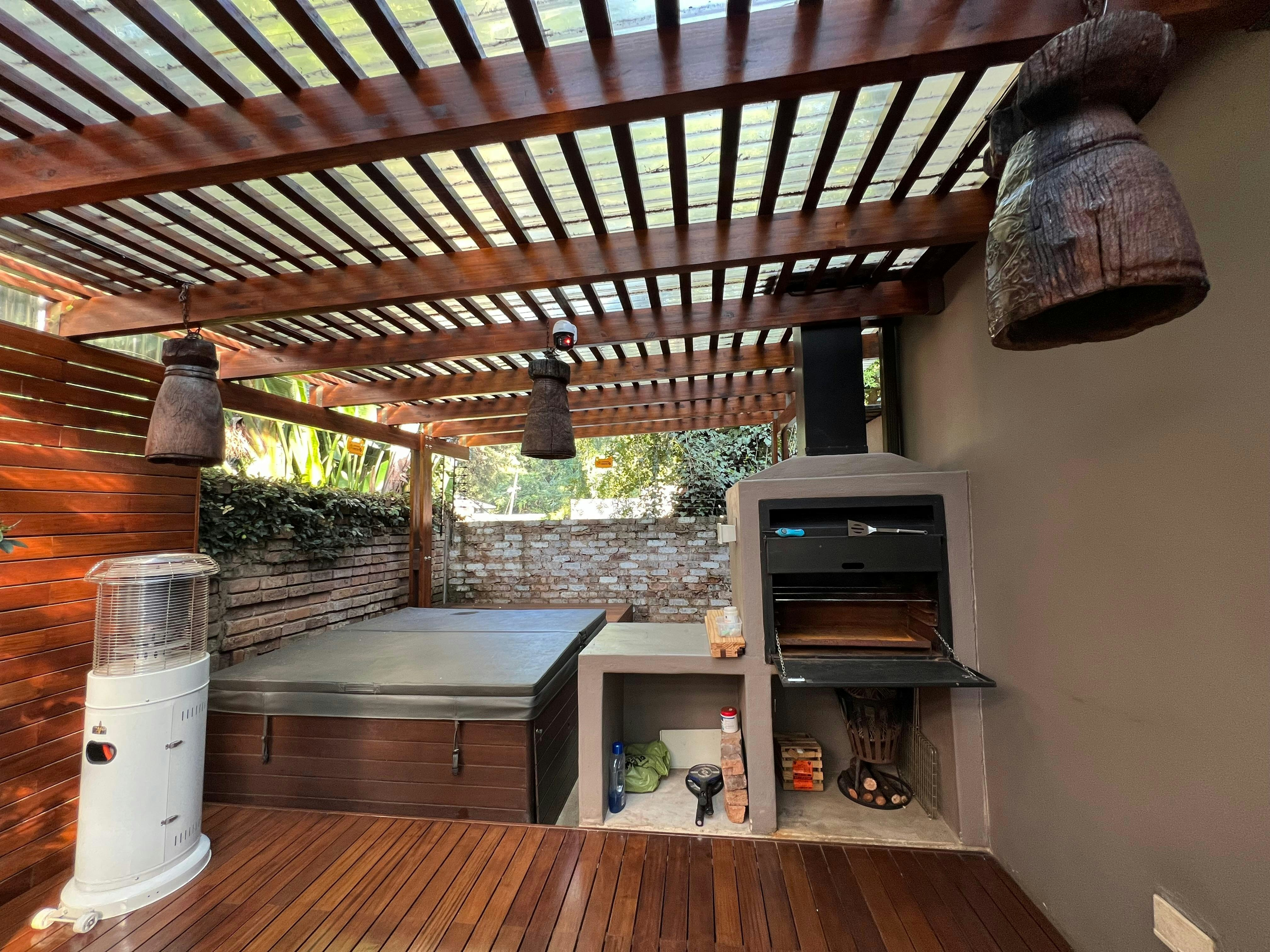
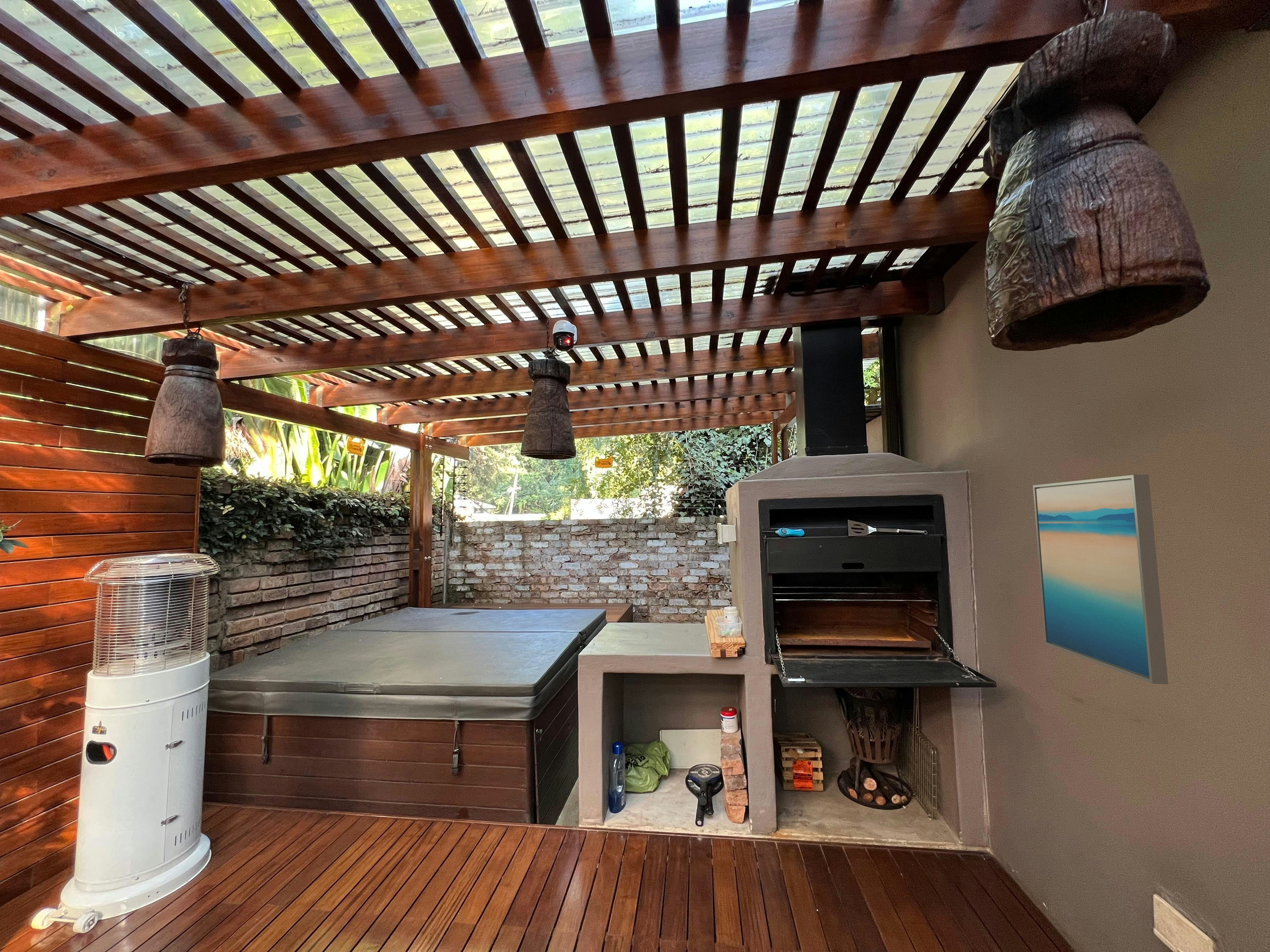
+ wall art (1090, 570)
